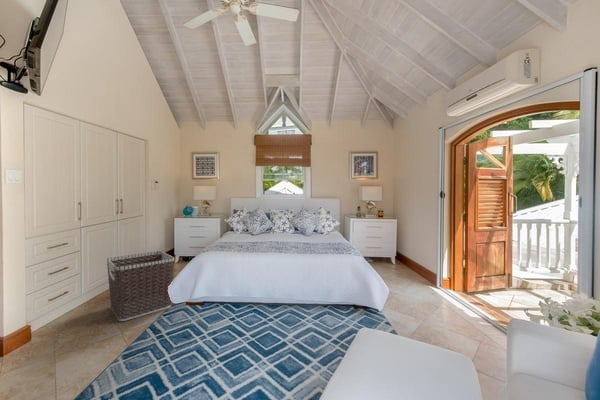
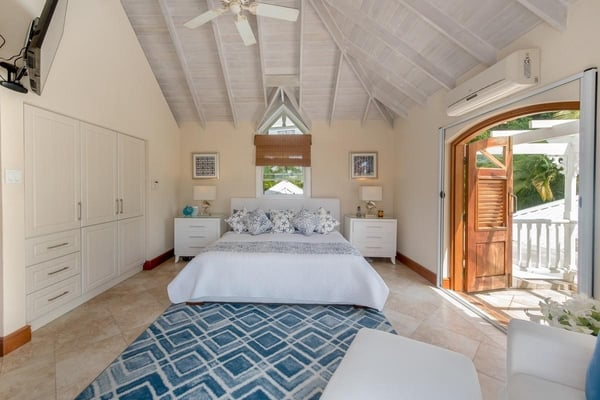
- clothes hamper (141, 282)
